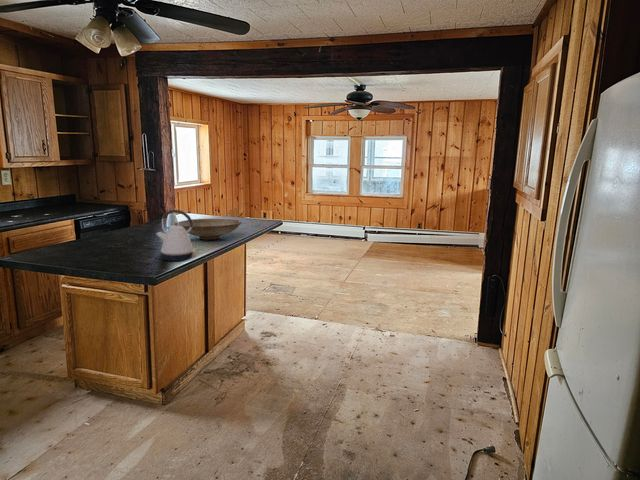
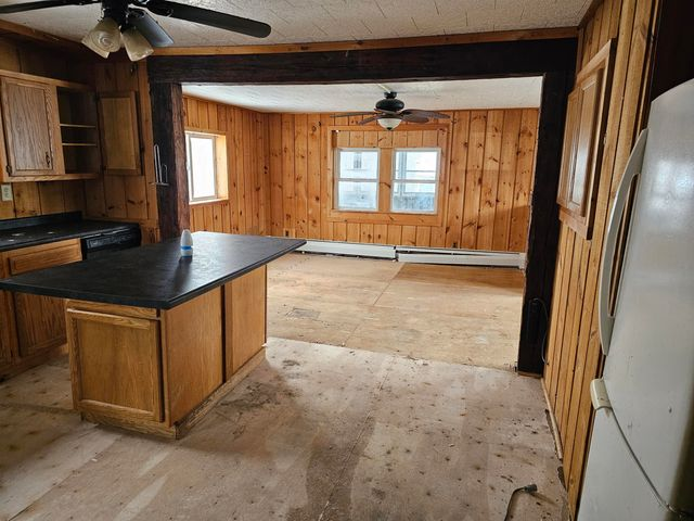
- kettle (175, 234)
- decorative bowl (209, 229)
